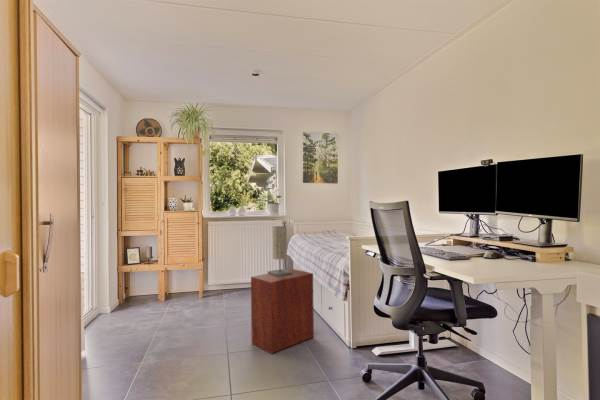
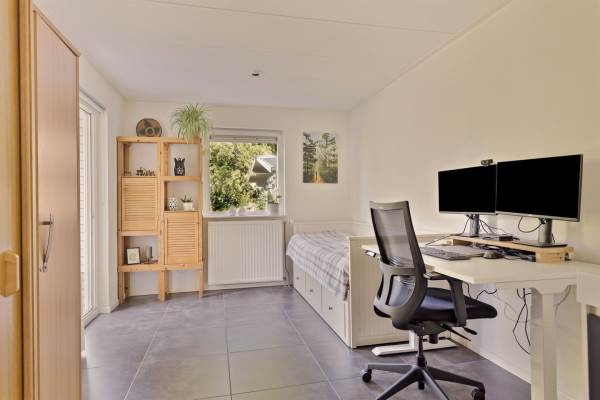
- table lamp (279, 249)
- nightstand (282, 307)
